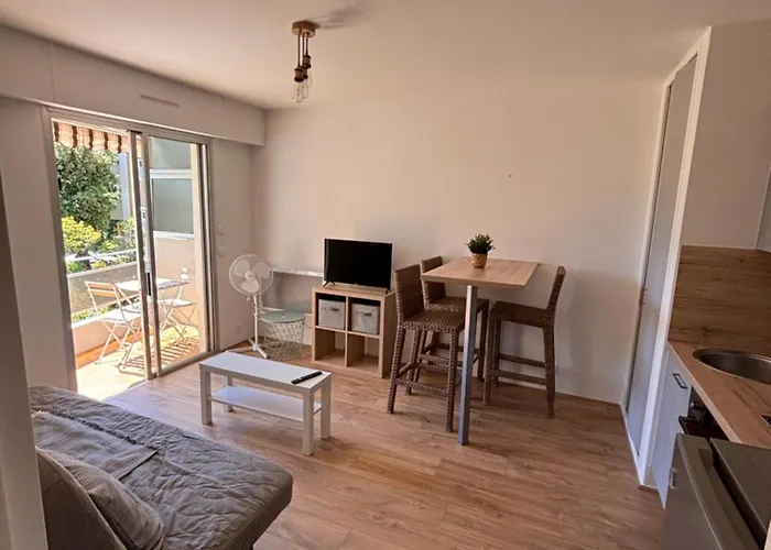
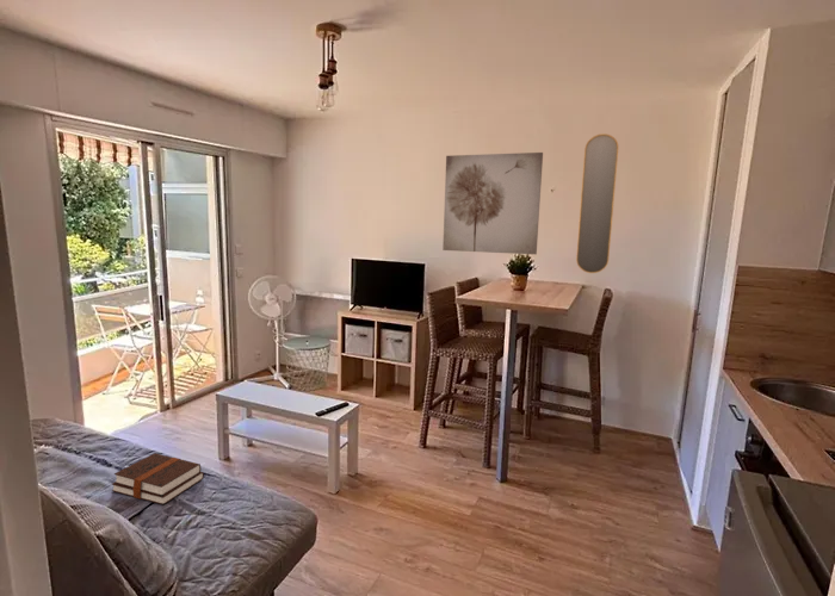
+ wall art (490, 204)
+ hardback book (159, 476)
+ home mirror (596, 205)
